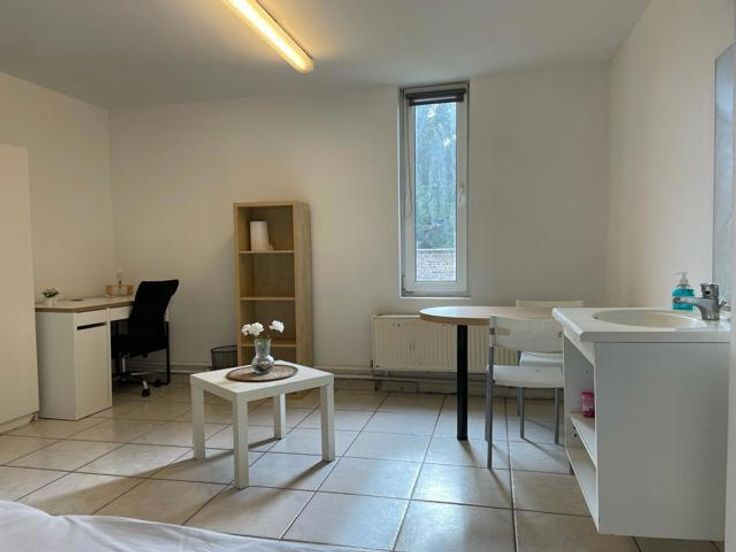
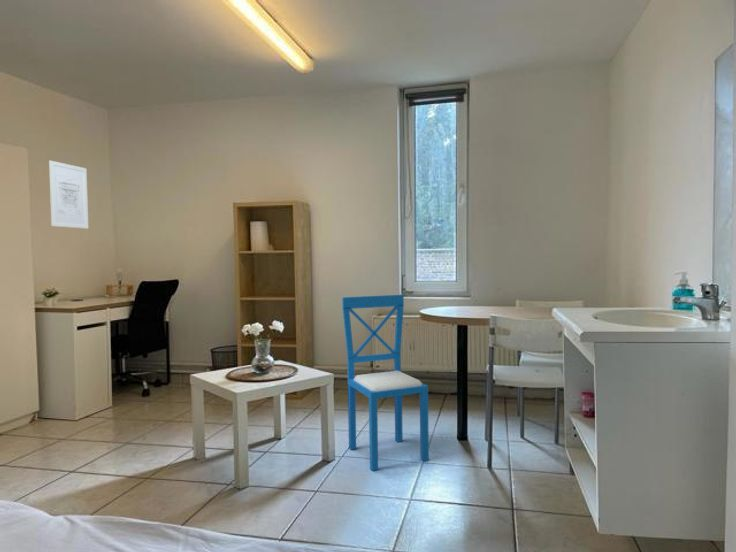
+ wall art (69, 196)
+ dining chair (385, 375)
